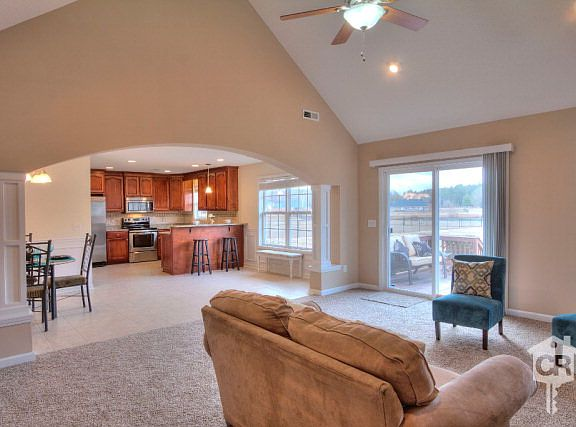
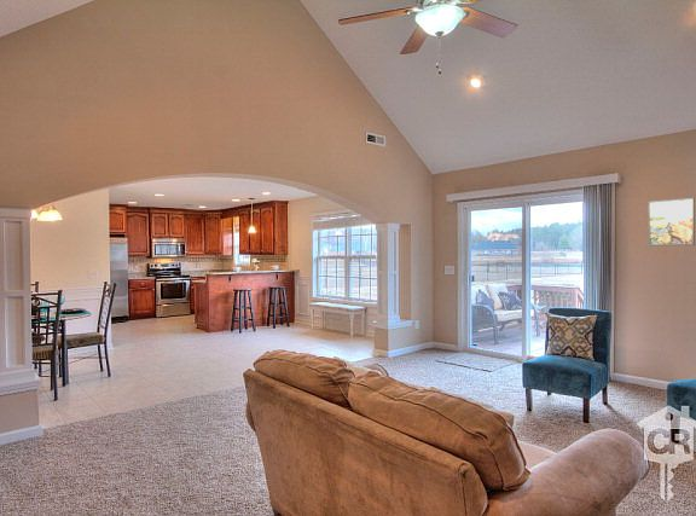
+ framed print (671, 222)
